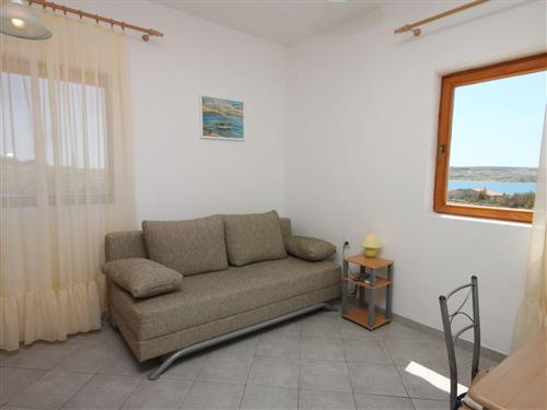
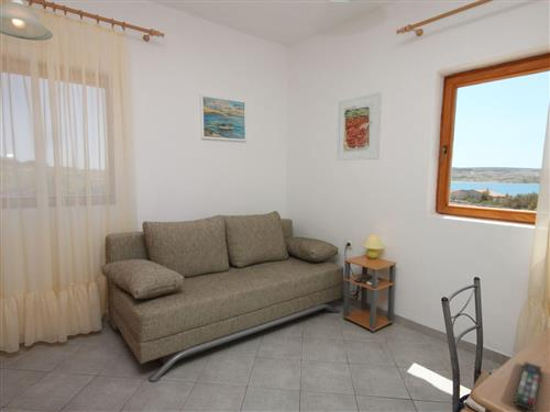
+ remote control (528, 383)
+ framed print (358, 129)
